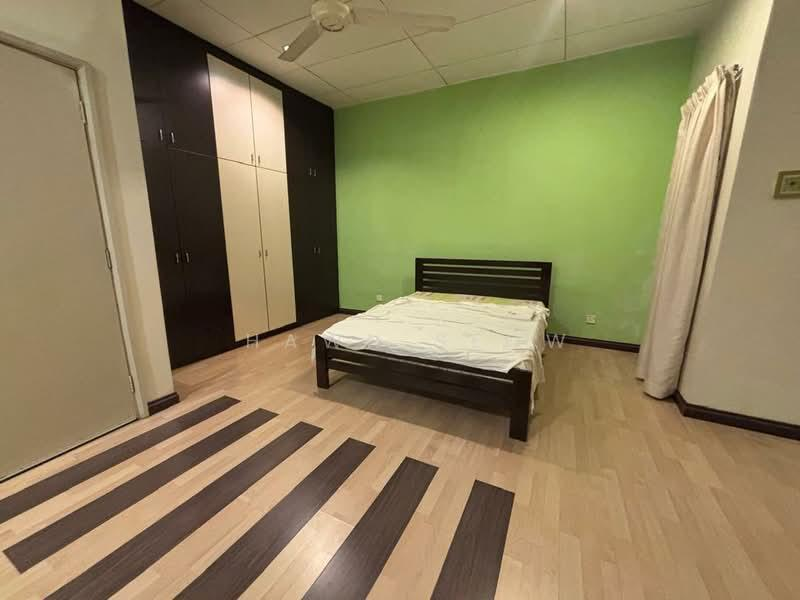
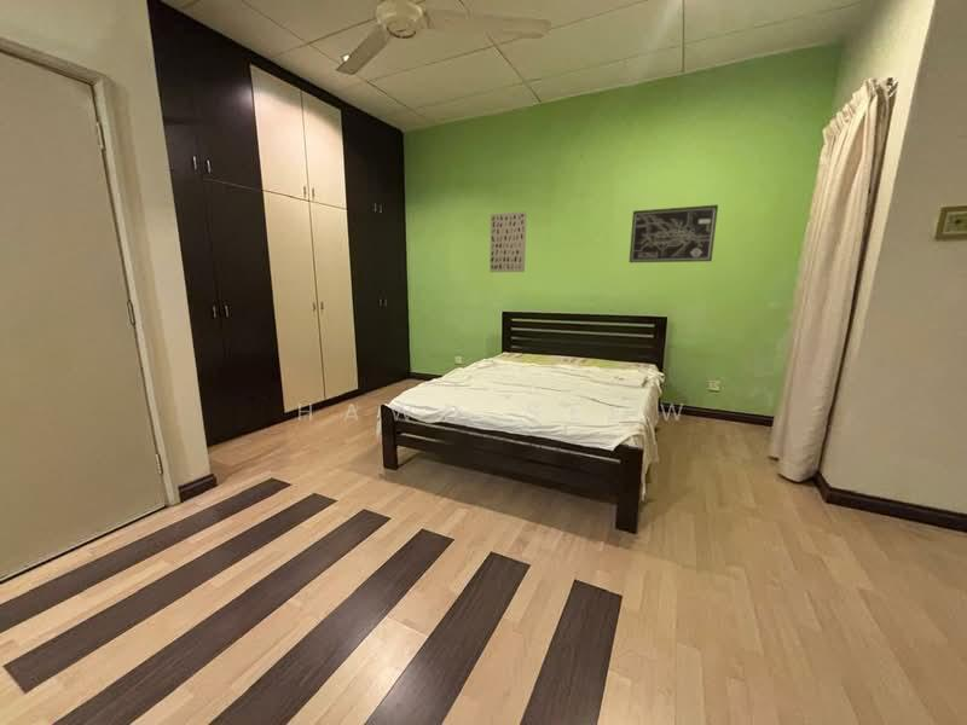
+ wall art (506, 243)
+ wall art (671, 234)
